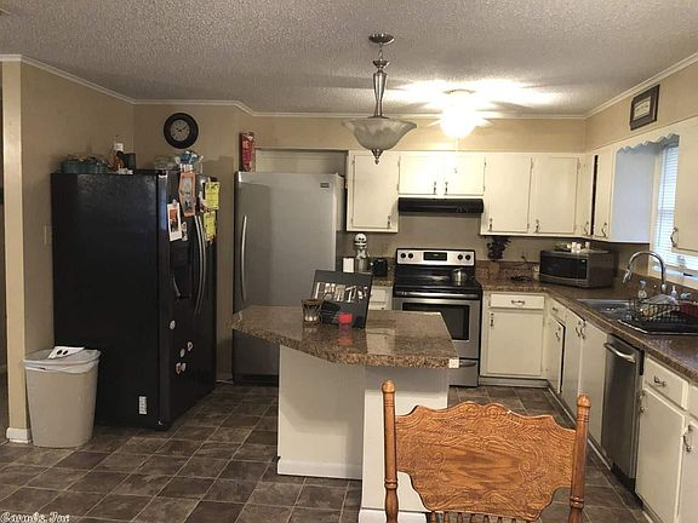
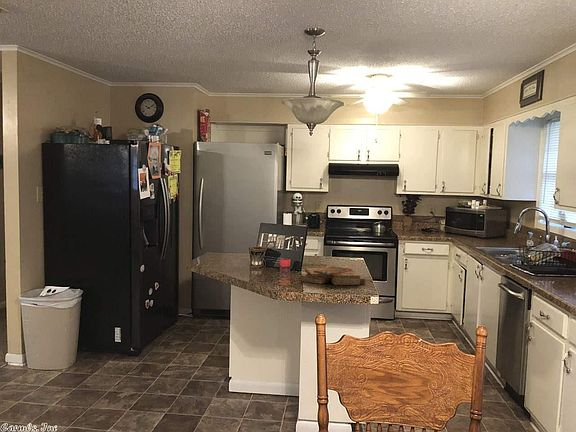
+ clipboard (334, 273)
